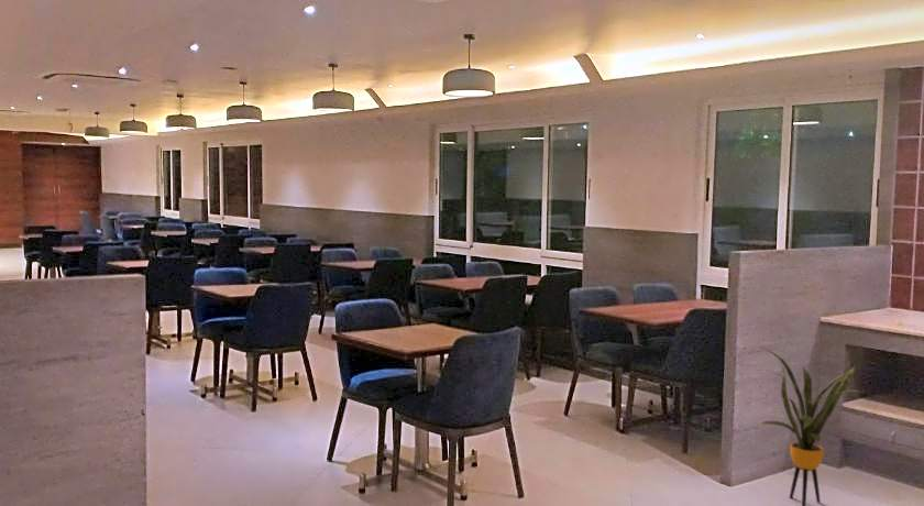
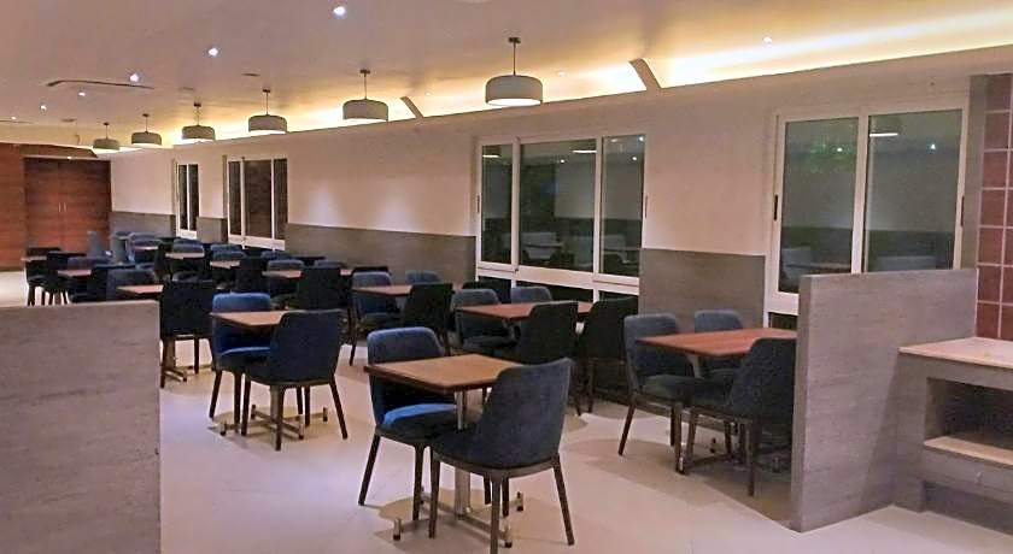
- house plant (805, 427)
